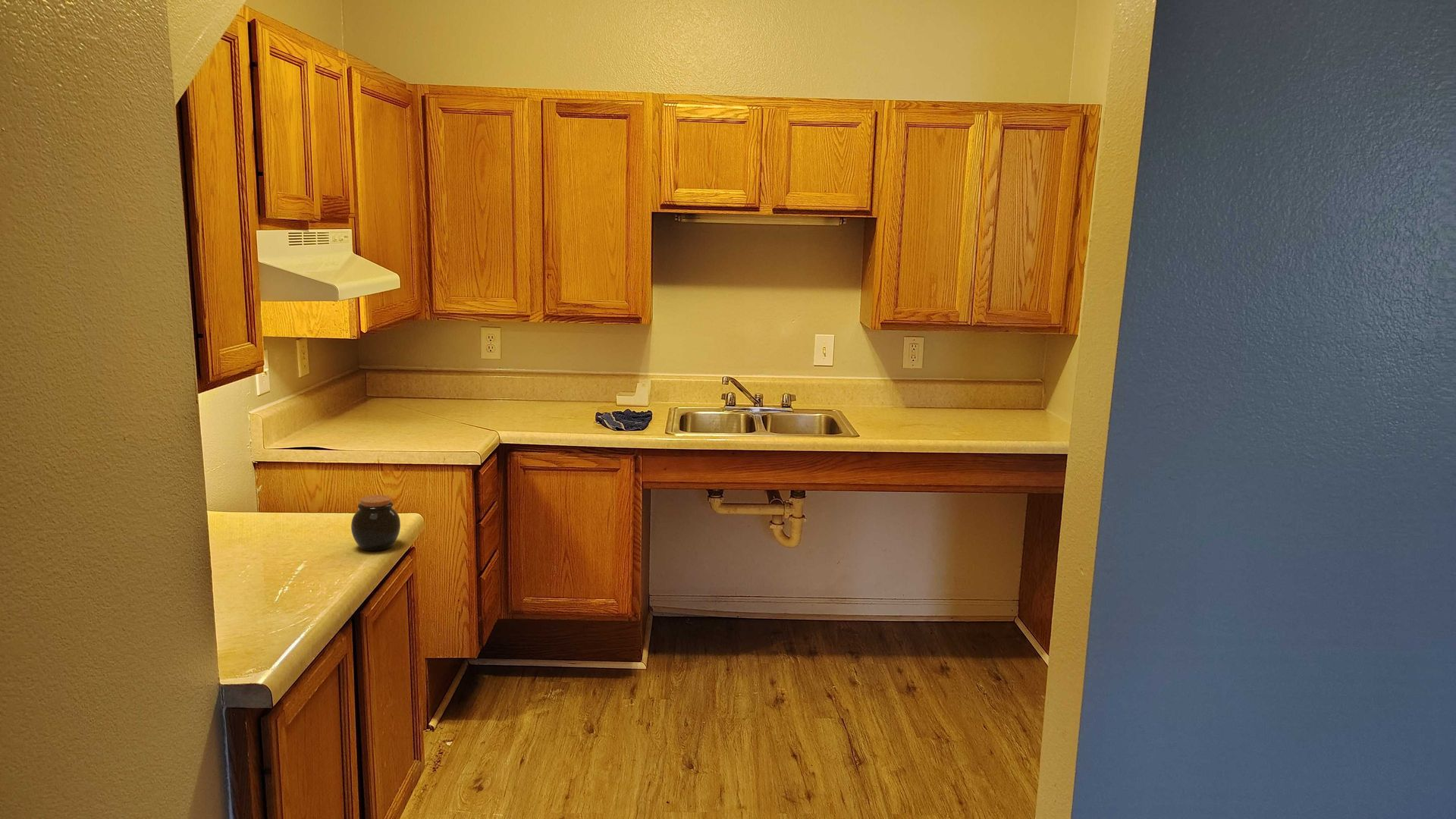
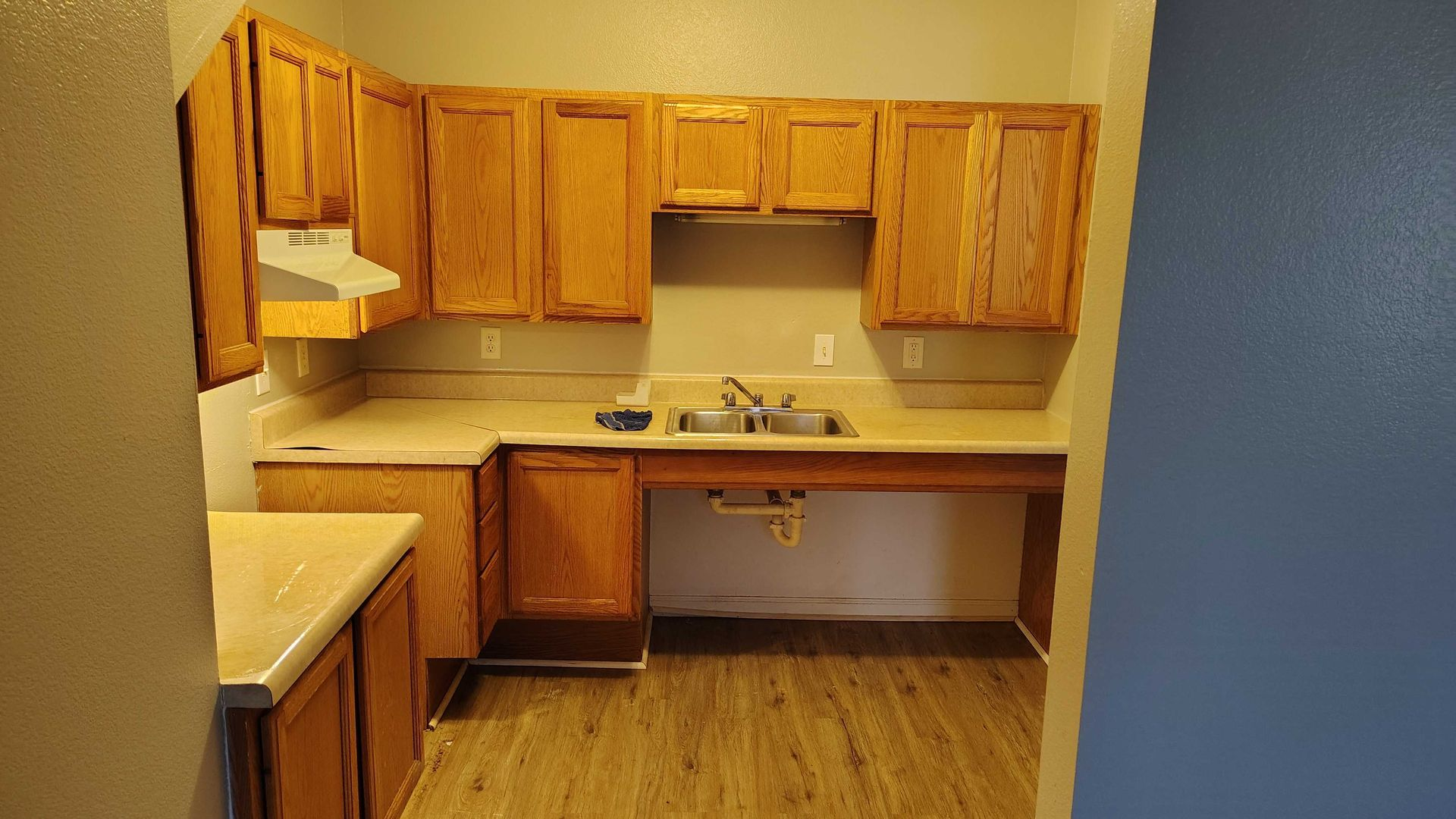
- jar (375, 522)
